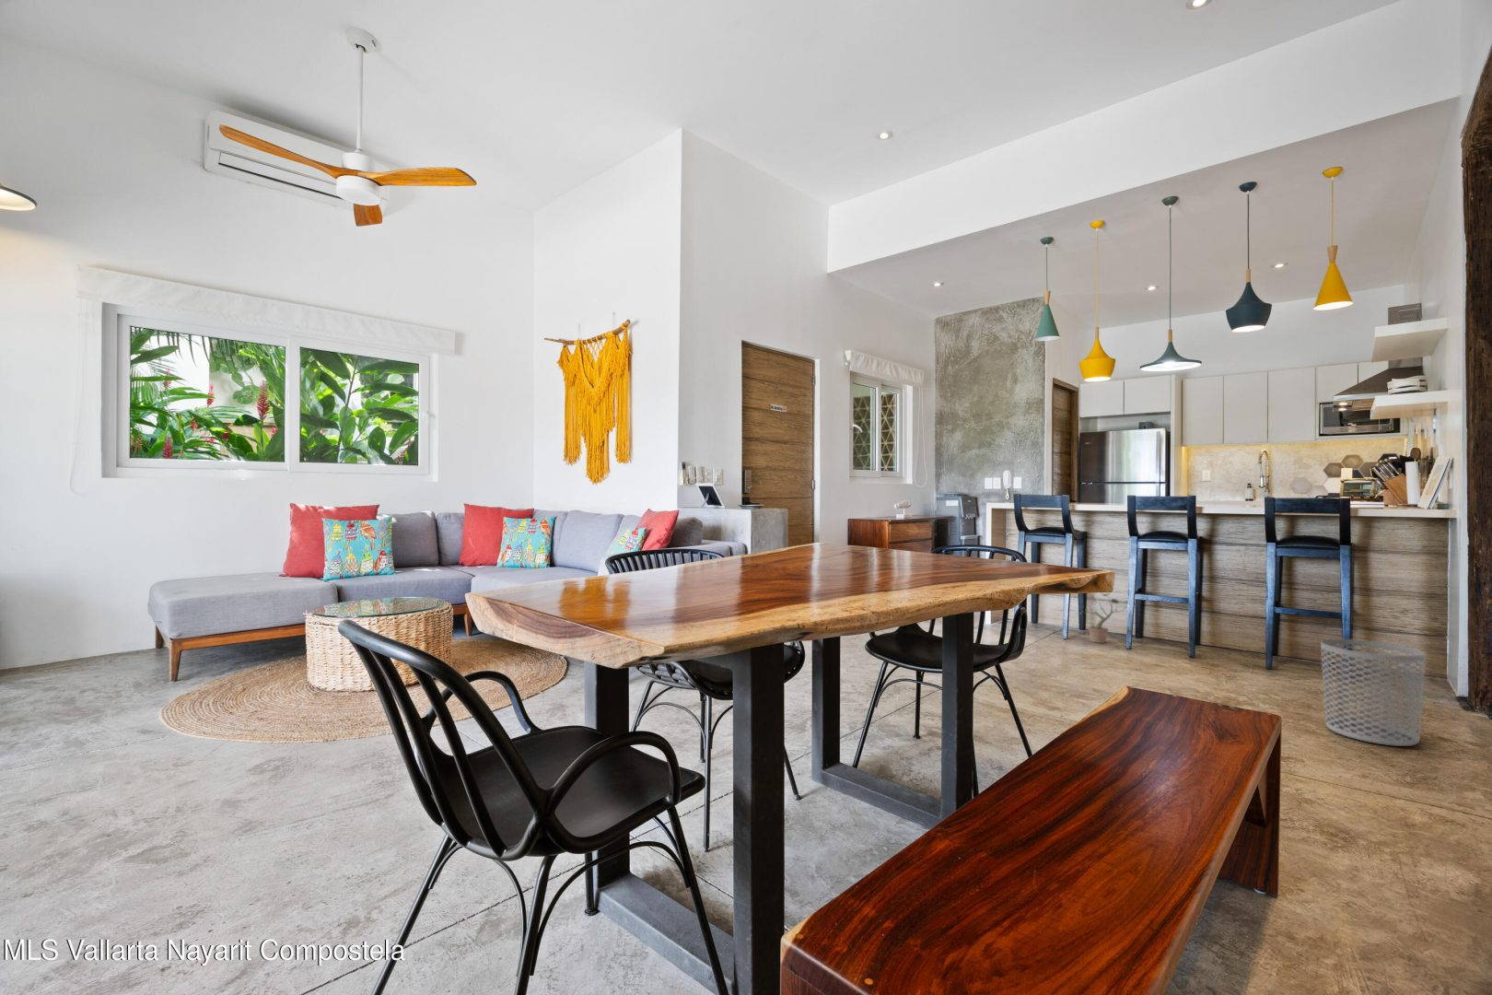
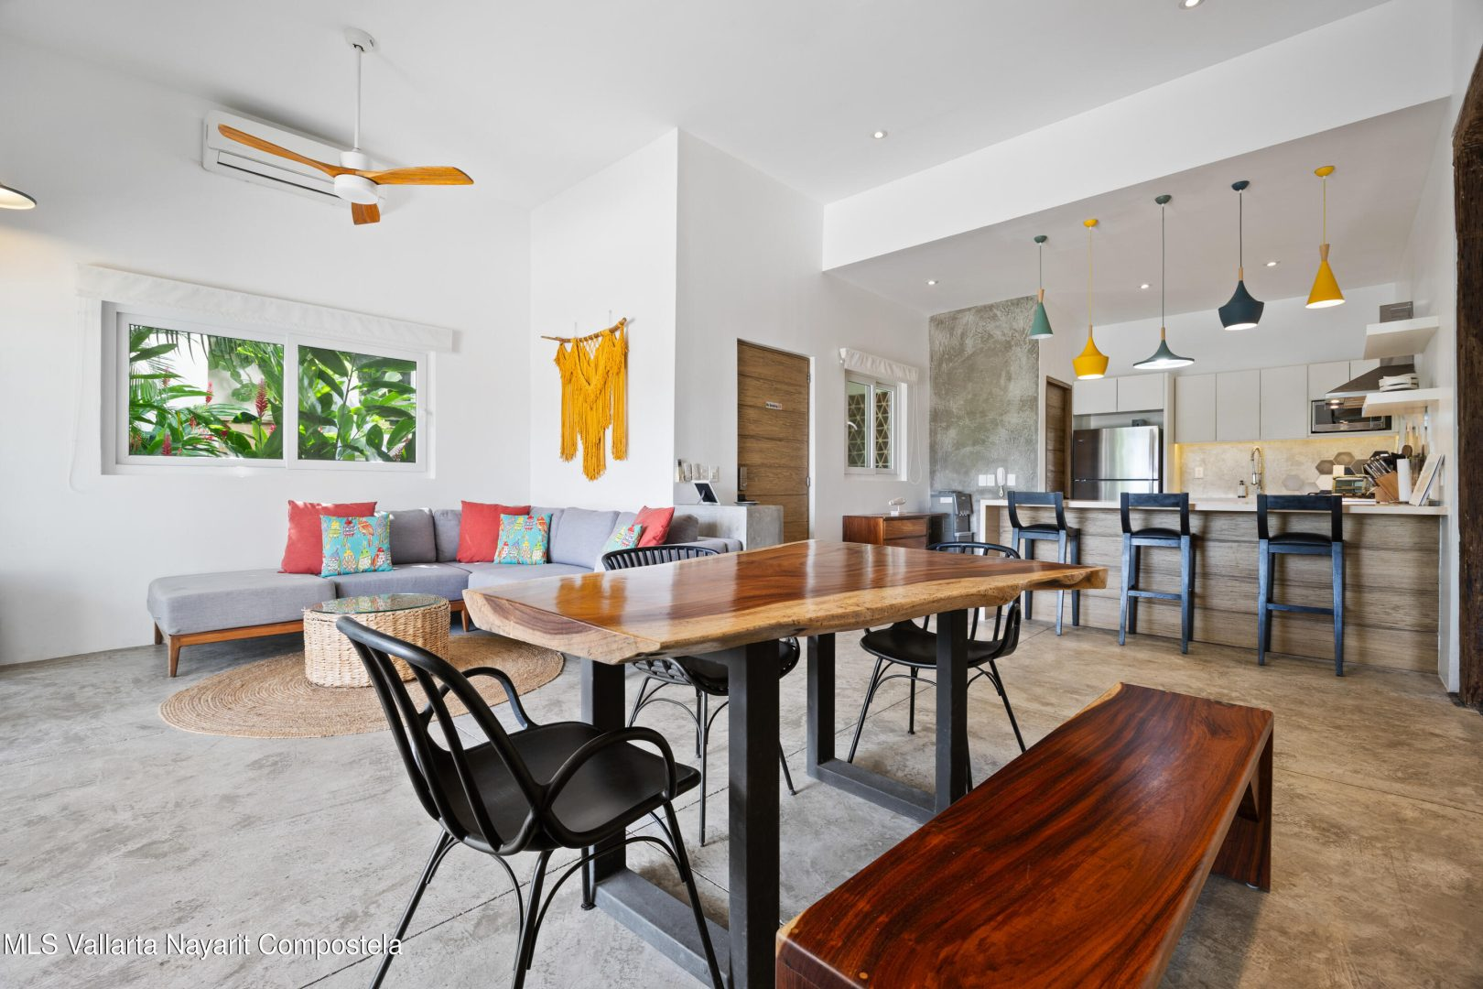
- waste bin (1370, 690)
- potted plant (1101, 615)
